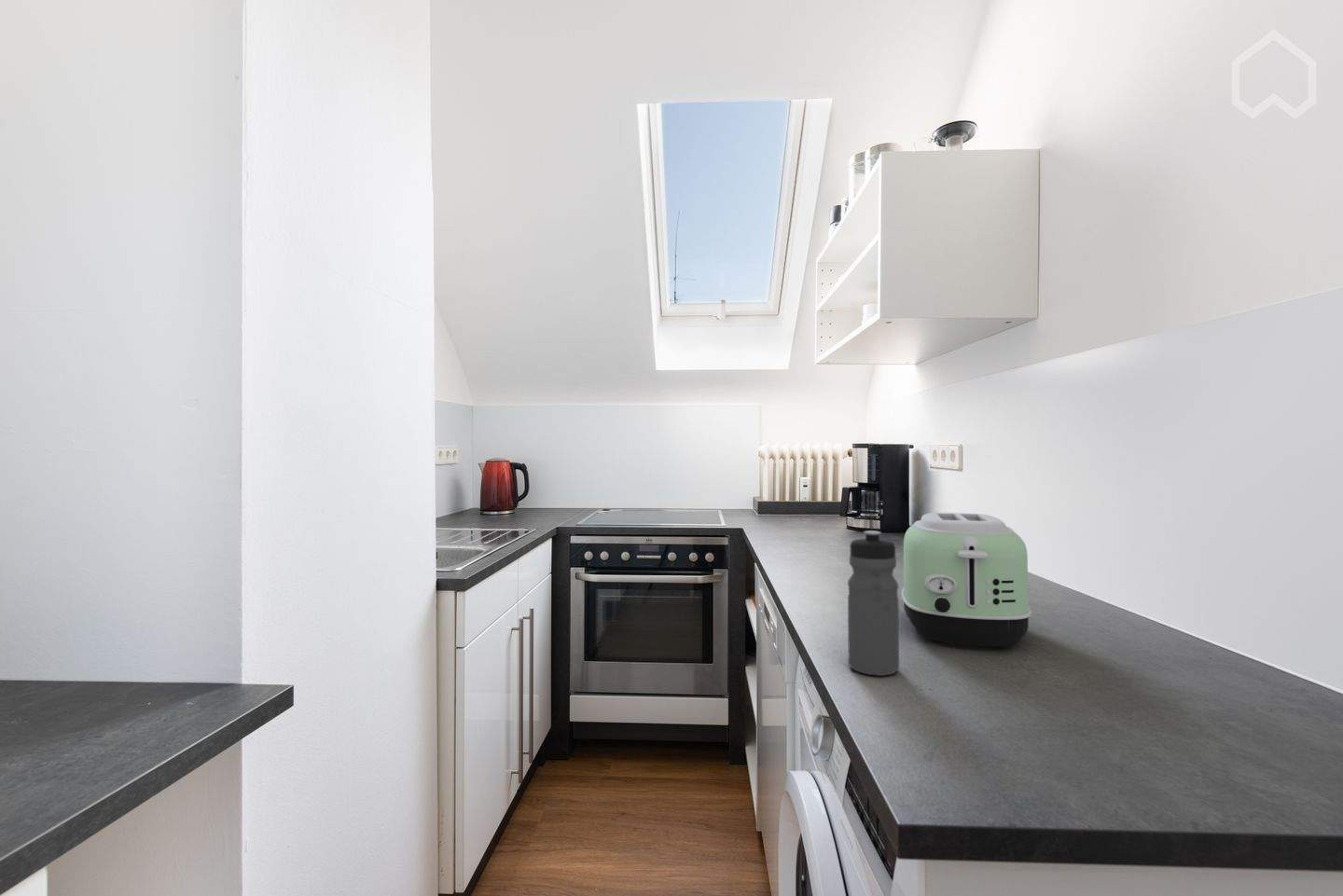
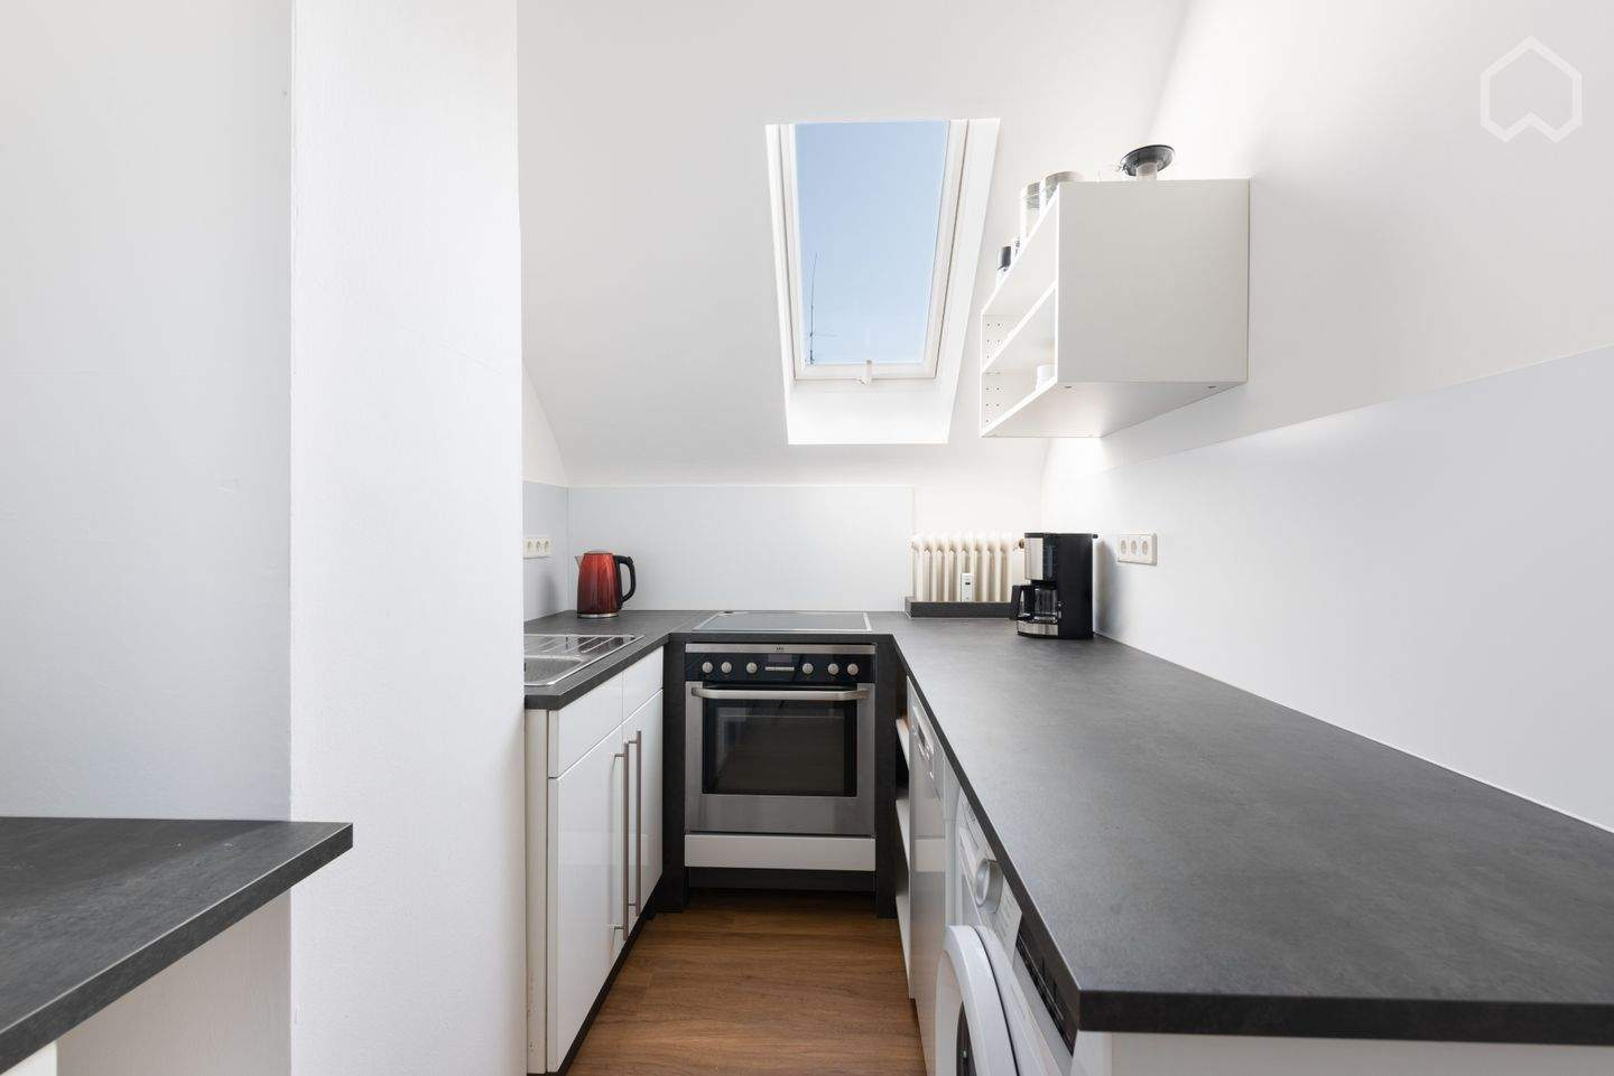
- toaster (962, 574)
- water bottle (872, 599)
